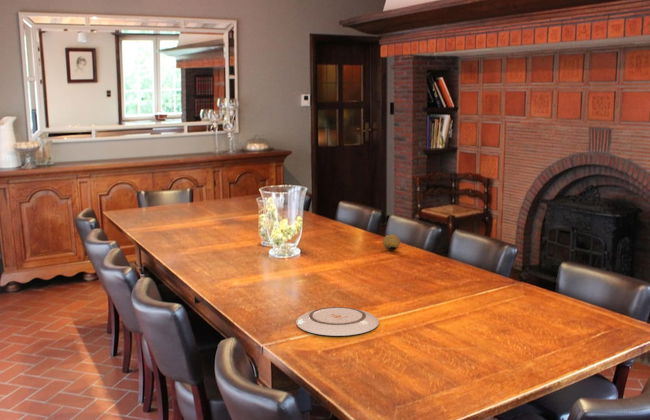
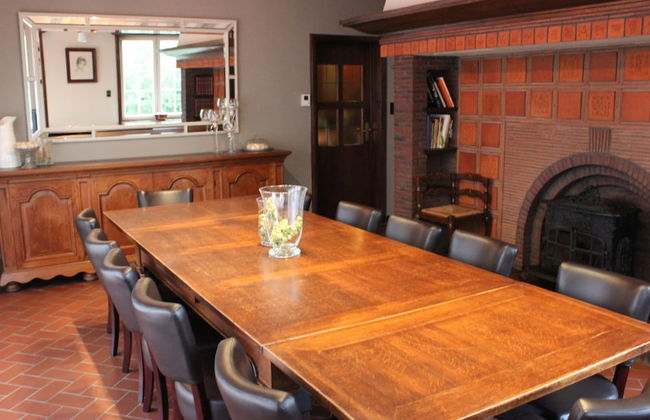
- fruit (391, 242)
- plate (337, 318)
